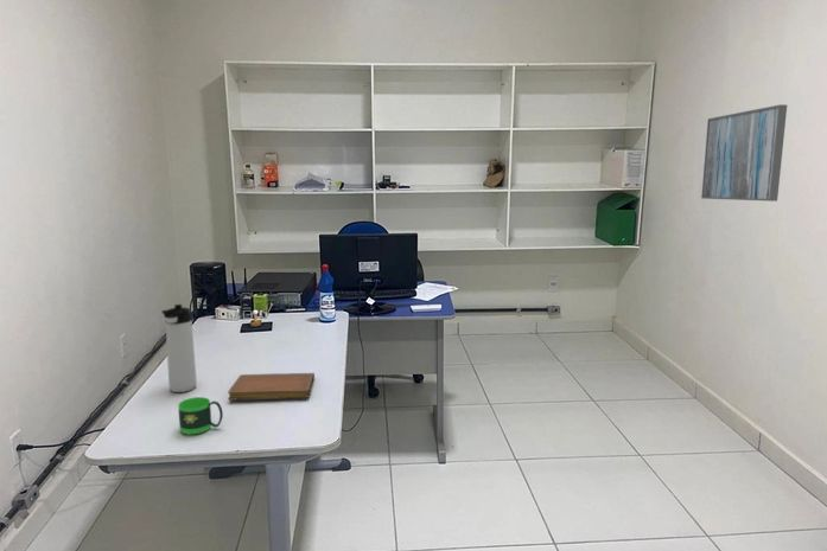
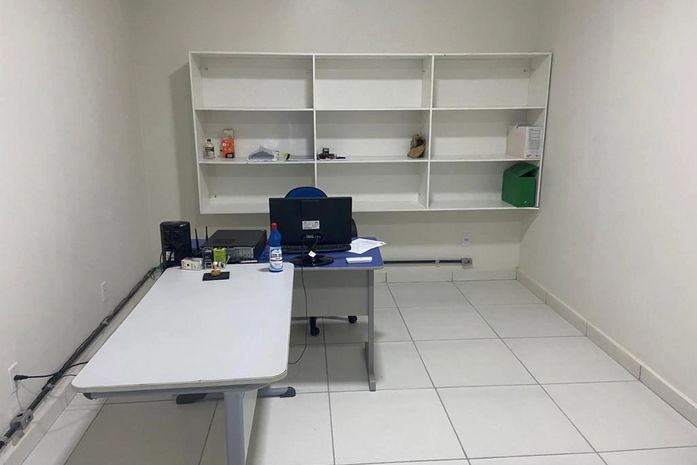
- thermos bottle (178, 348)
- mug (201, 414)
- notebook (273, 385)
- wall art (739, 156)
